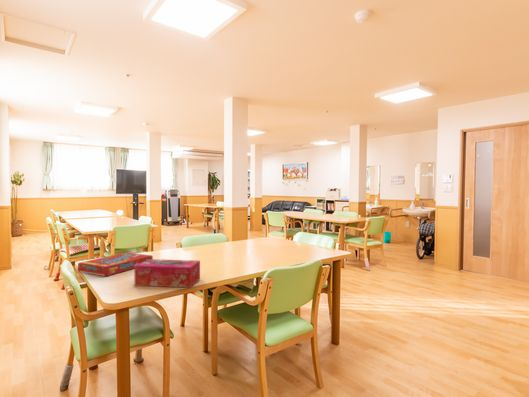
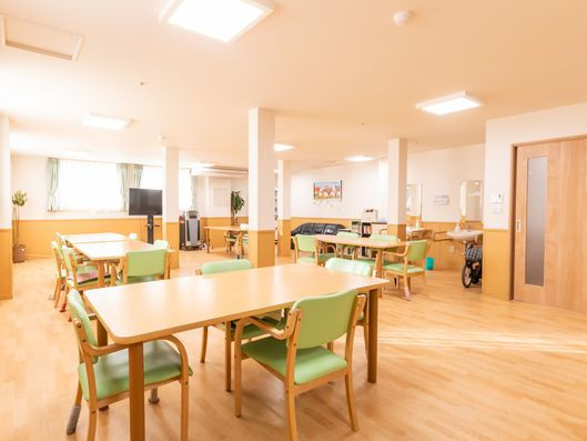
- tissue box (168, 272)
- snack box (117, 263)
